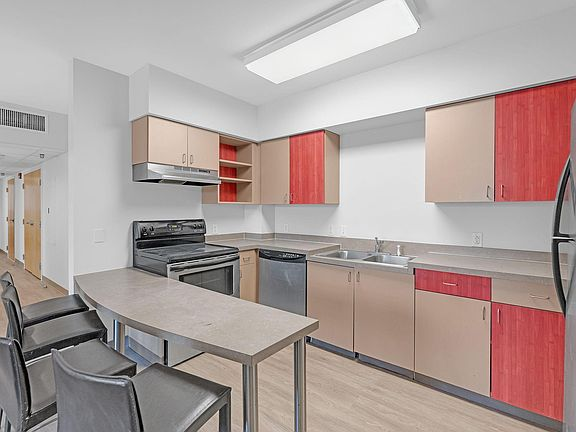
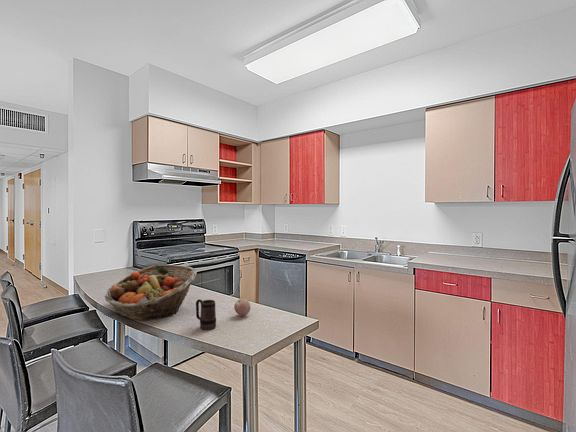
+ apple (242, 307)
+ fruit basket (152, 289)
+ mug (205, 313)
